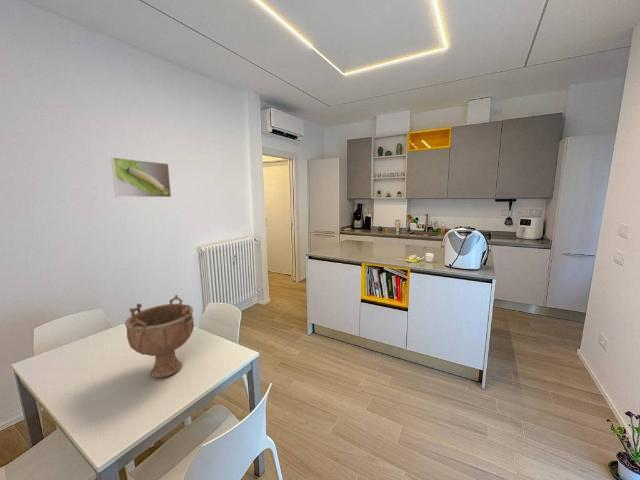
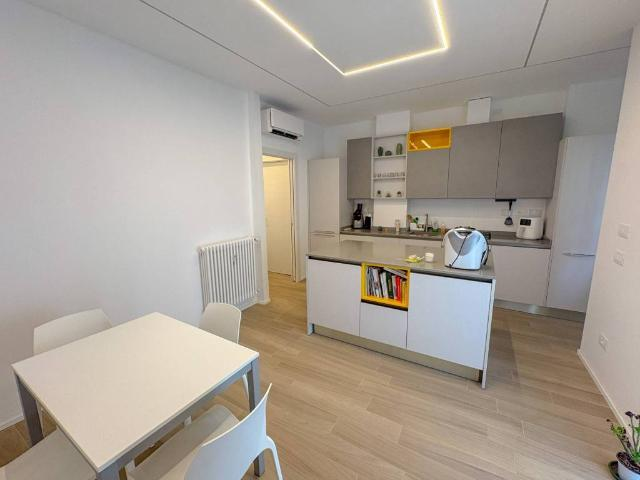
- decorative bowl (163, 337)
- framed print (143, 179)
